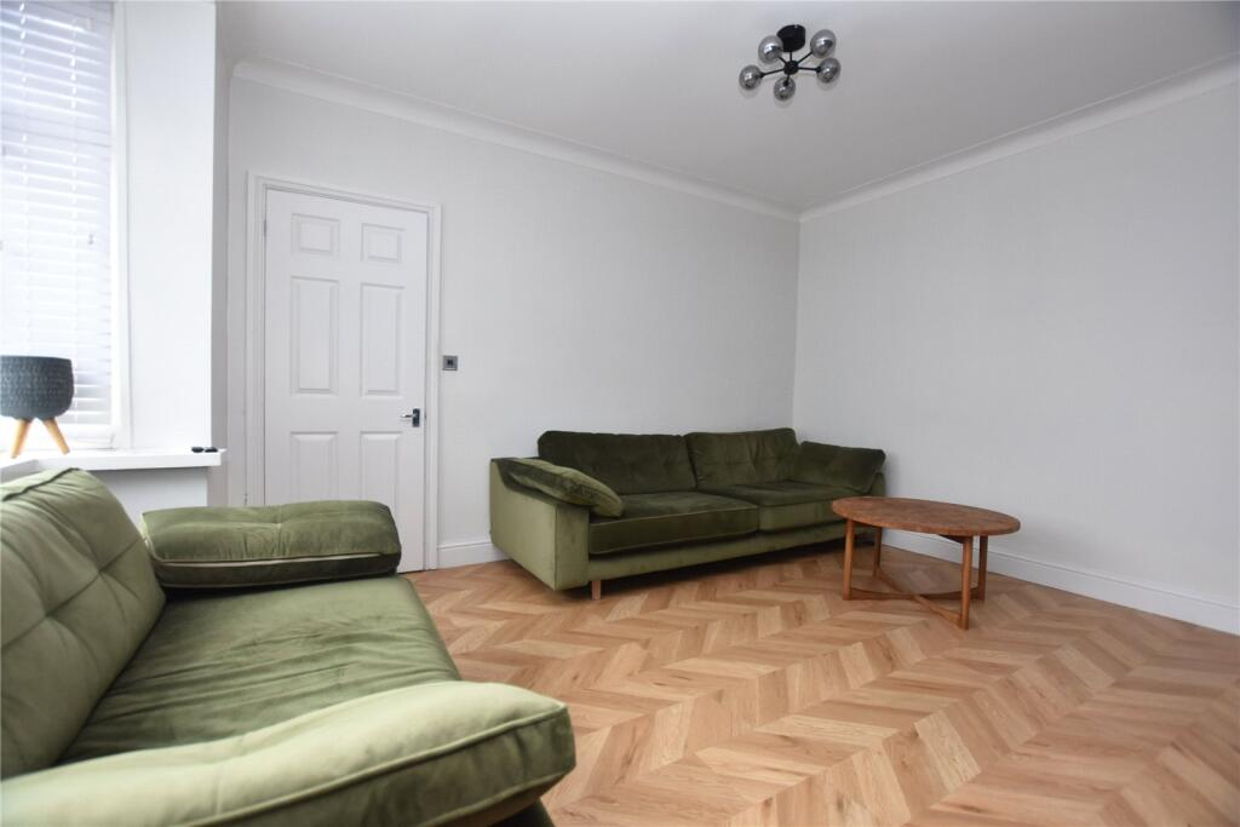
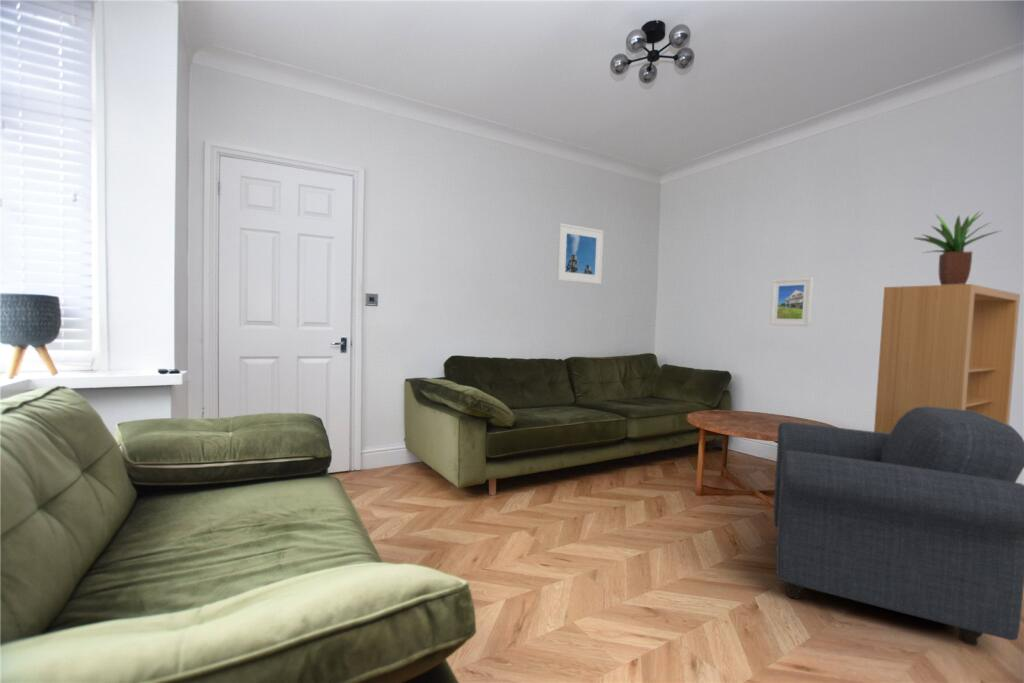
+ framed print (580, 254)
+ armchair (875, 495)
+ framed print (790, 302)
+ bookshelf (945, 407)
+ potted plant (948, 248)
